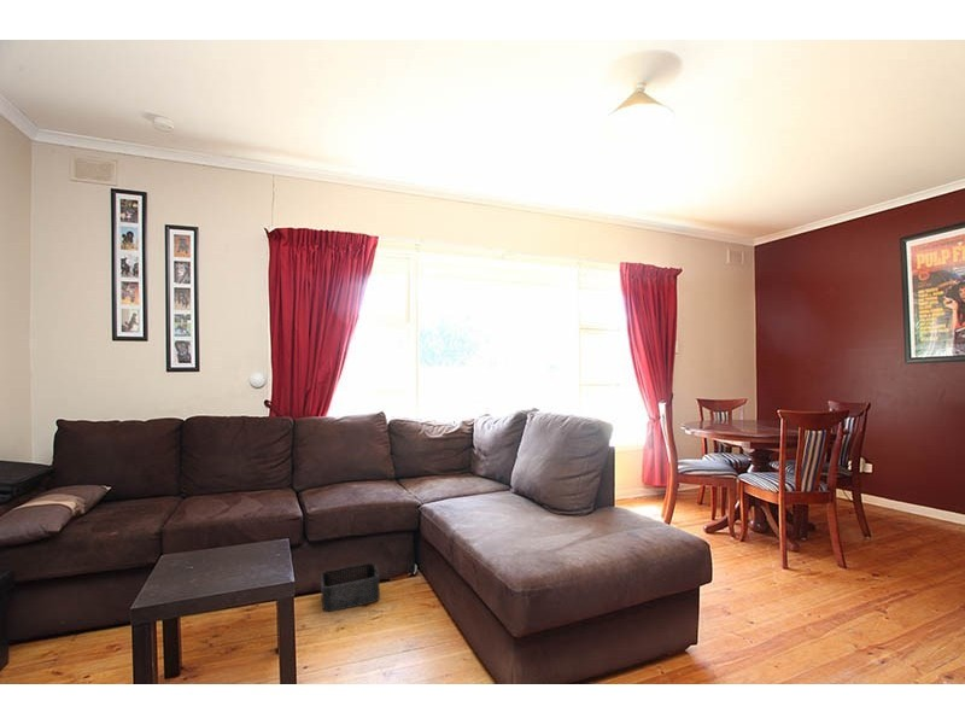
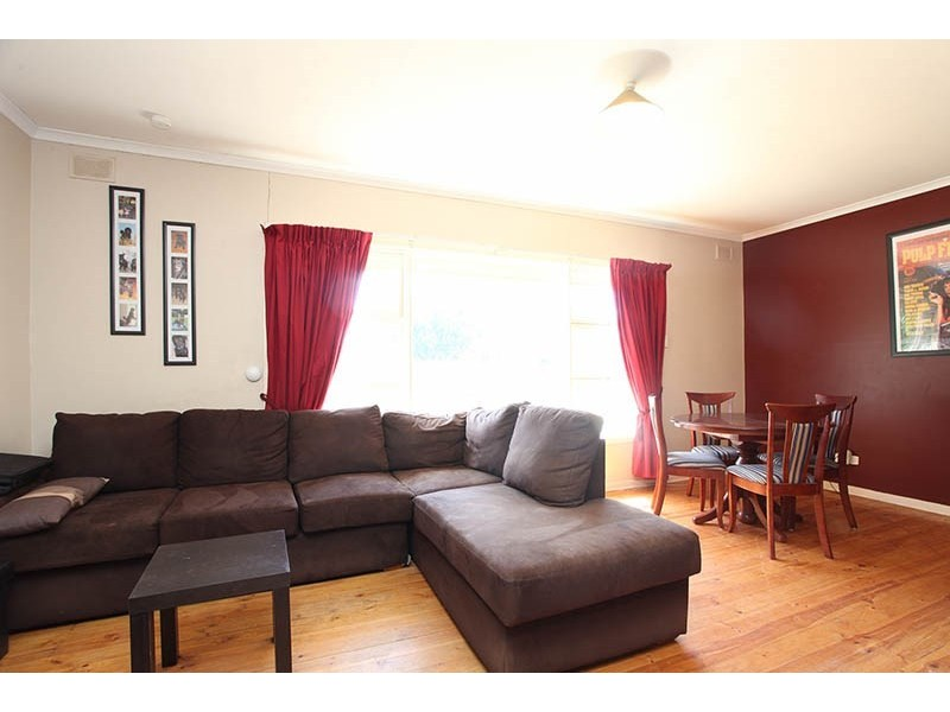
- storage bin (350, 585)
